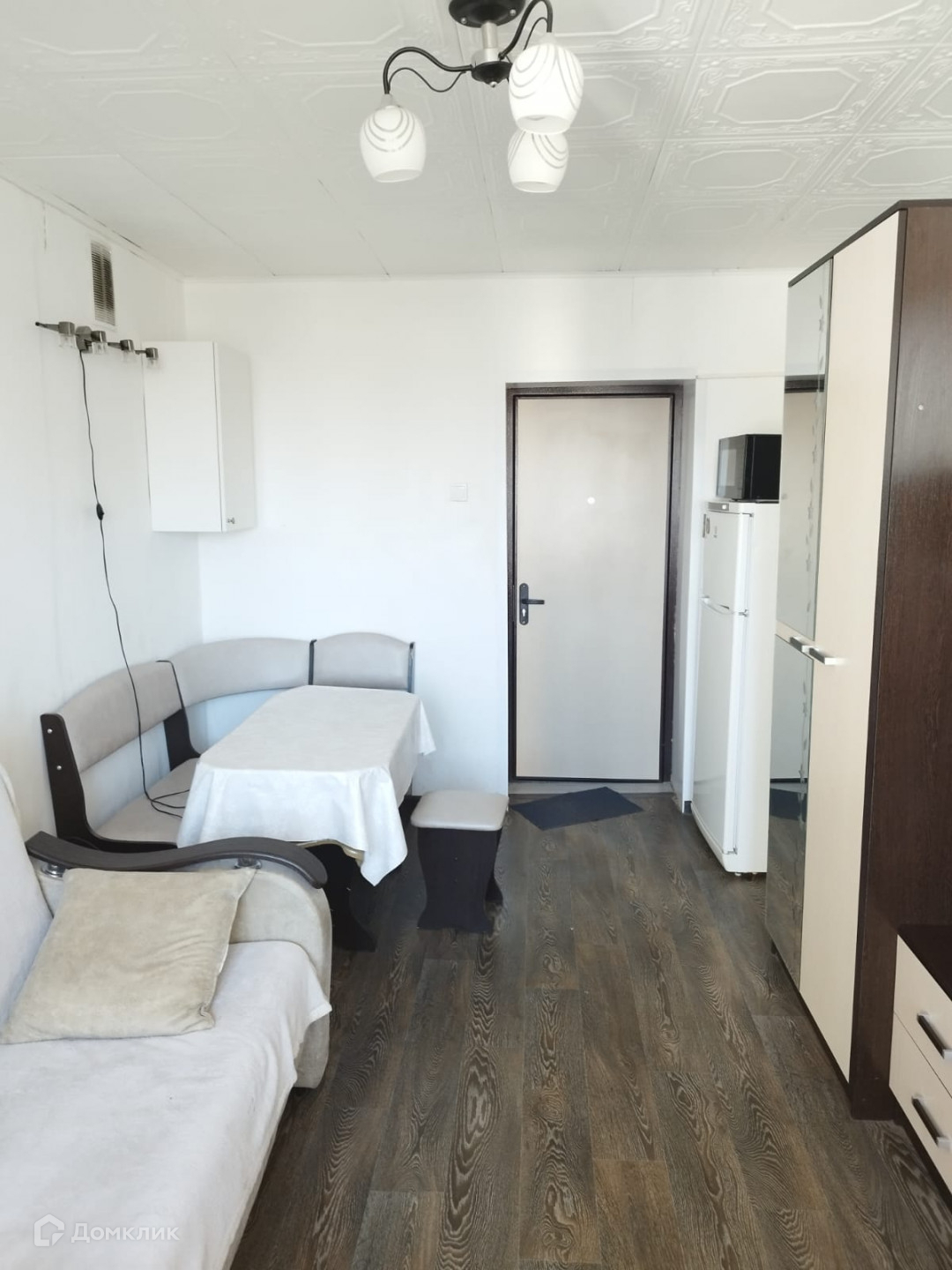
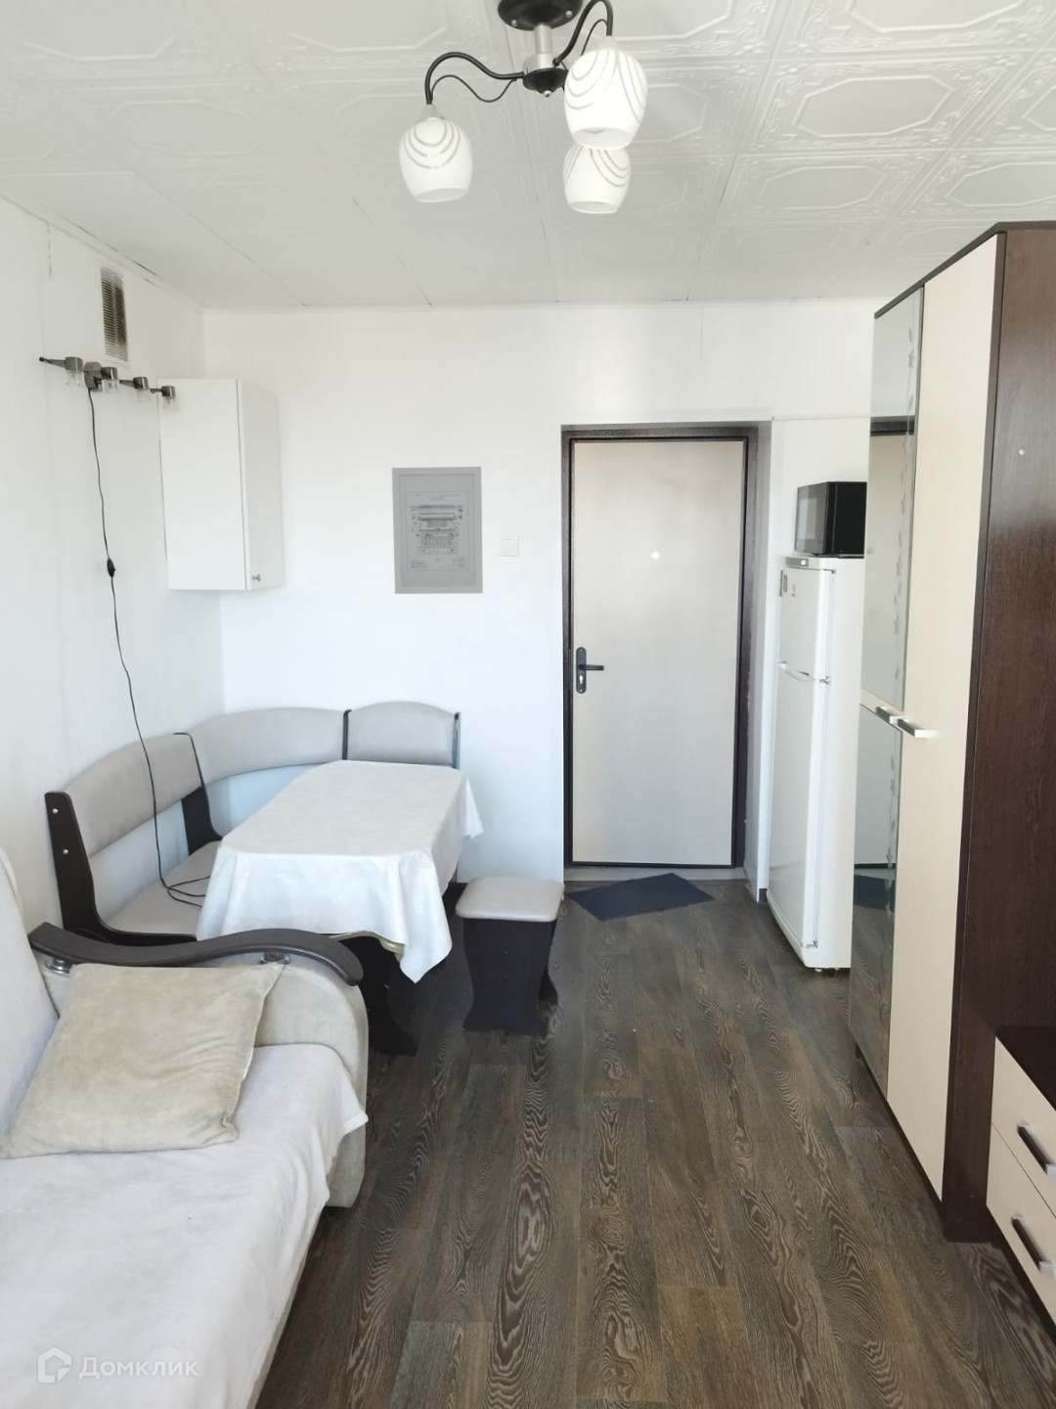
+ wall art (437, 530)
